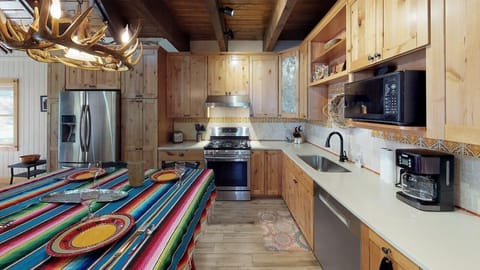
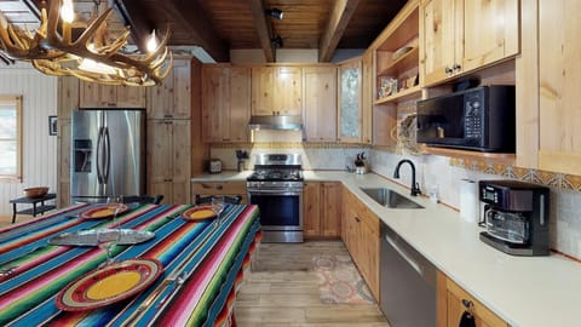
- plant pot (136, 173)
